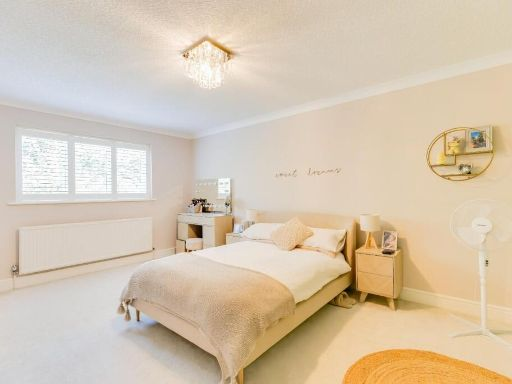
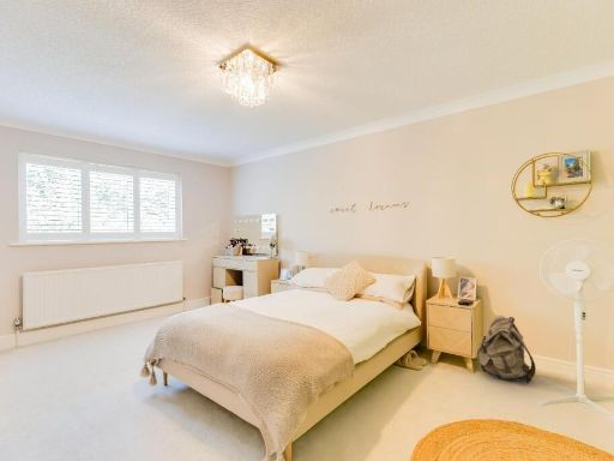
+ backpack (506, 343)
